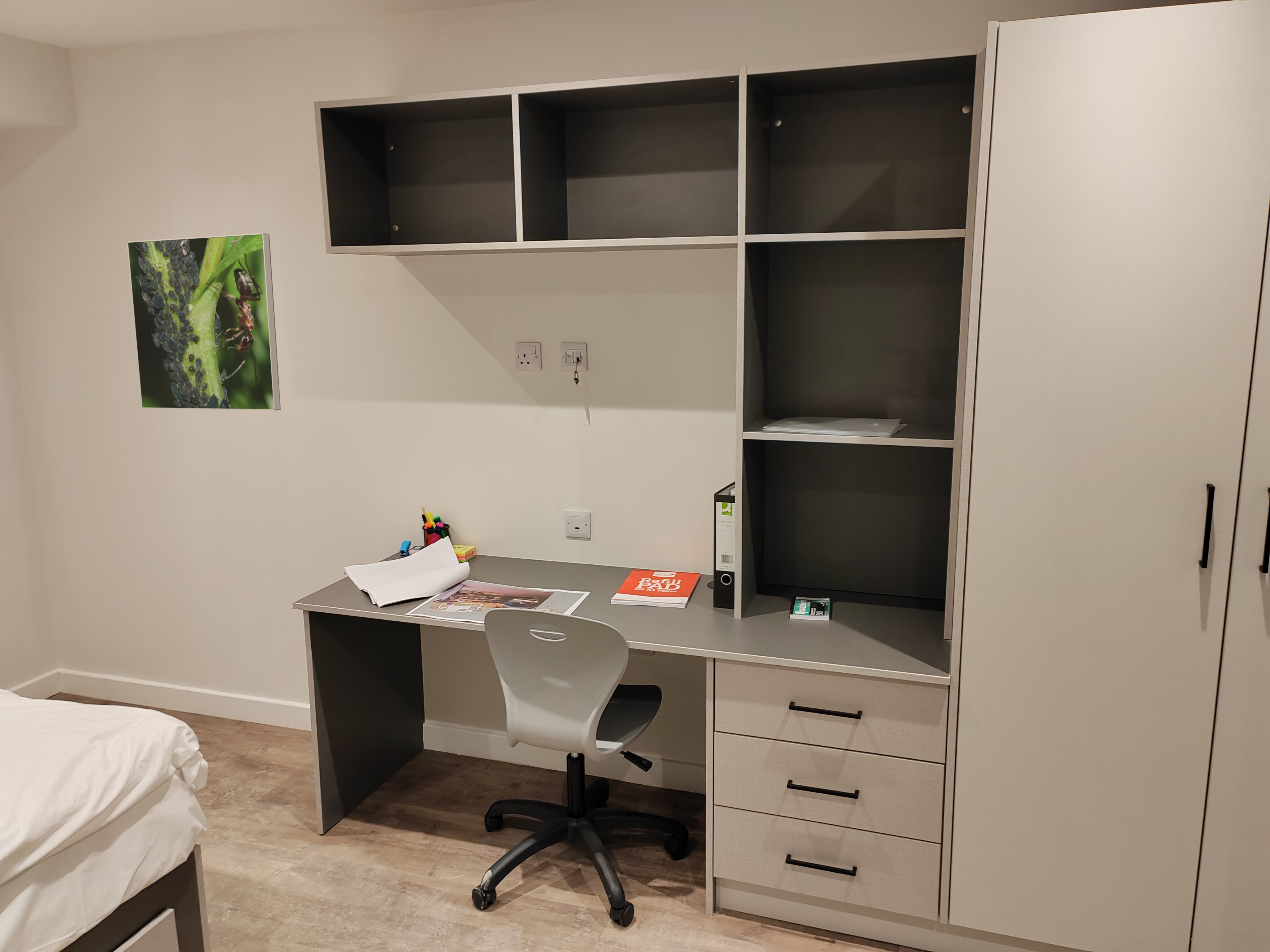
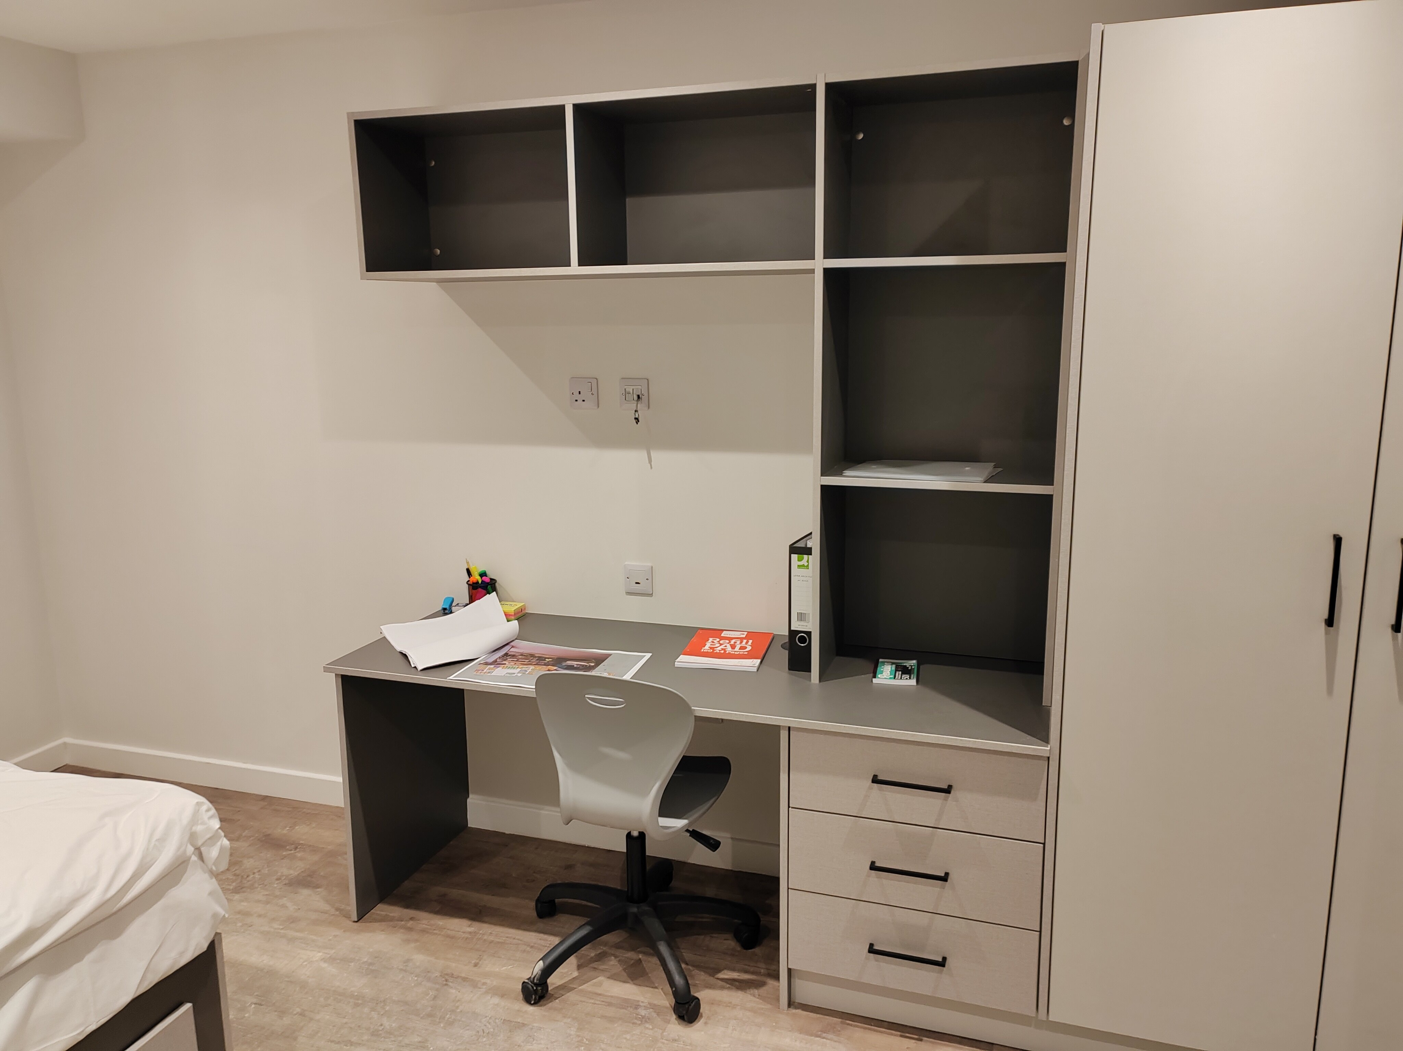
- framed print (203, 325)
